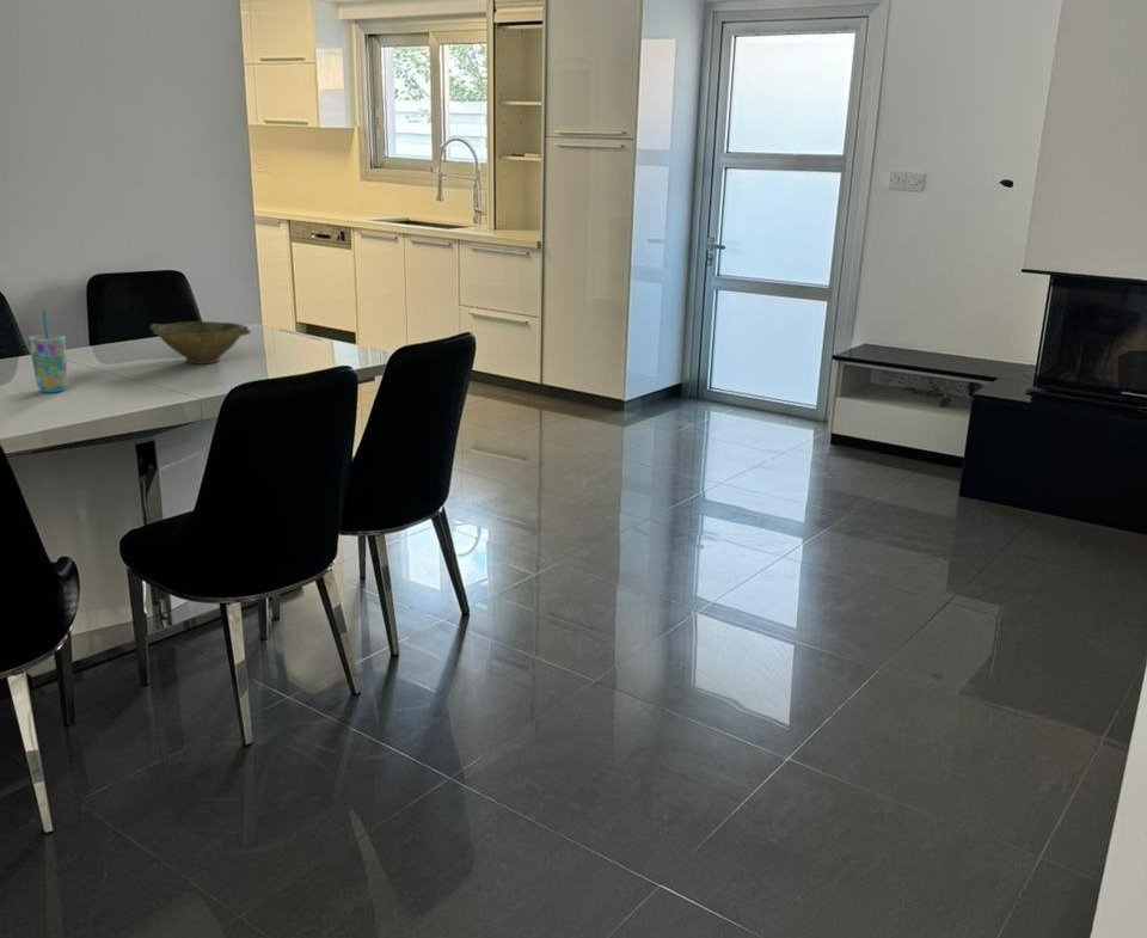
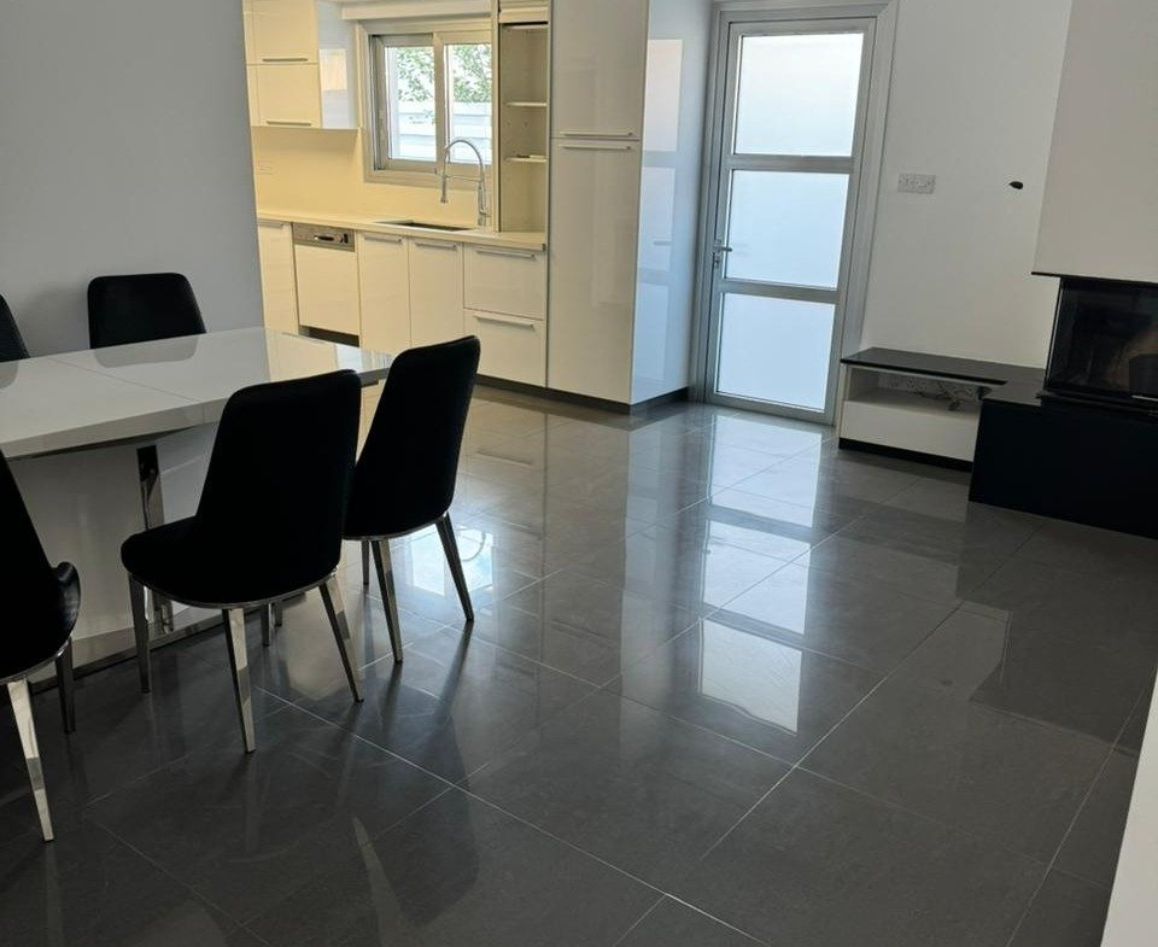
- cup (48, 350)
- bowl (202, 343)
